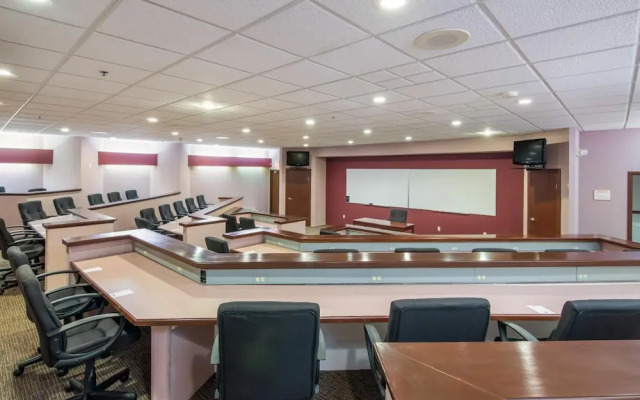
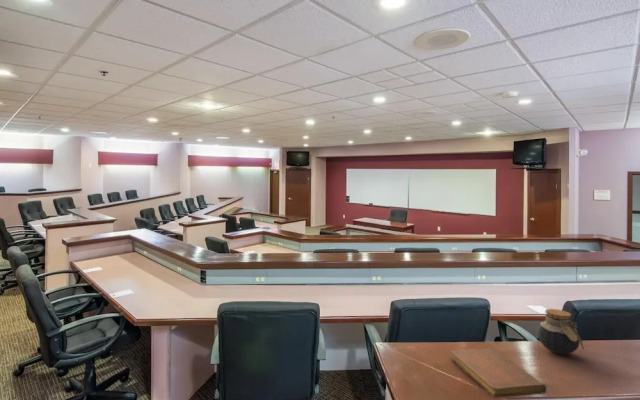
+ jar (559, 333)
+ notebook (493, 369)
